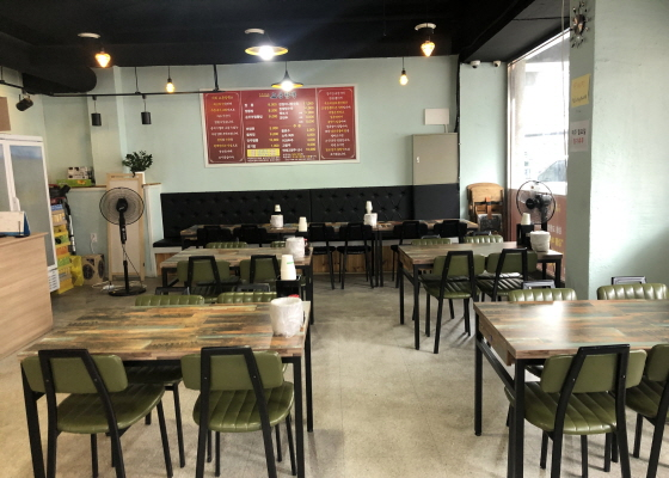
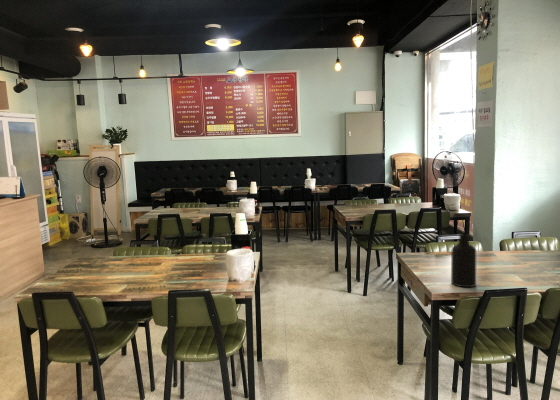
+ bottle (463, 259)
